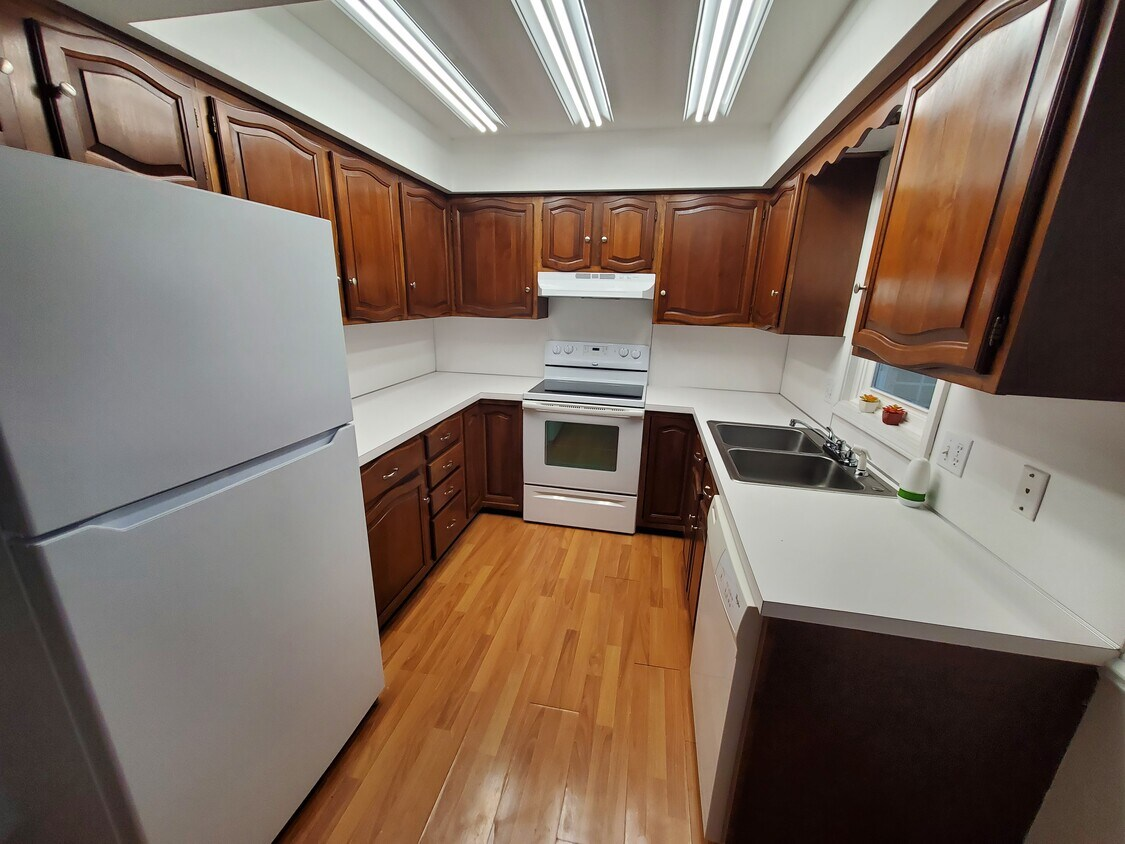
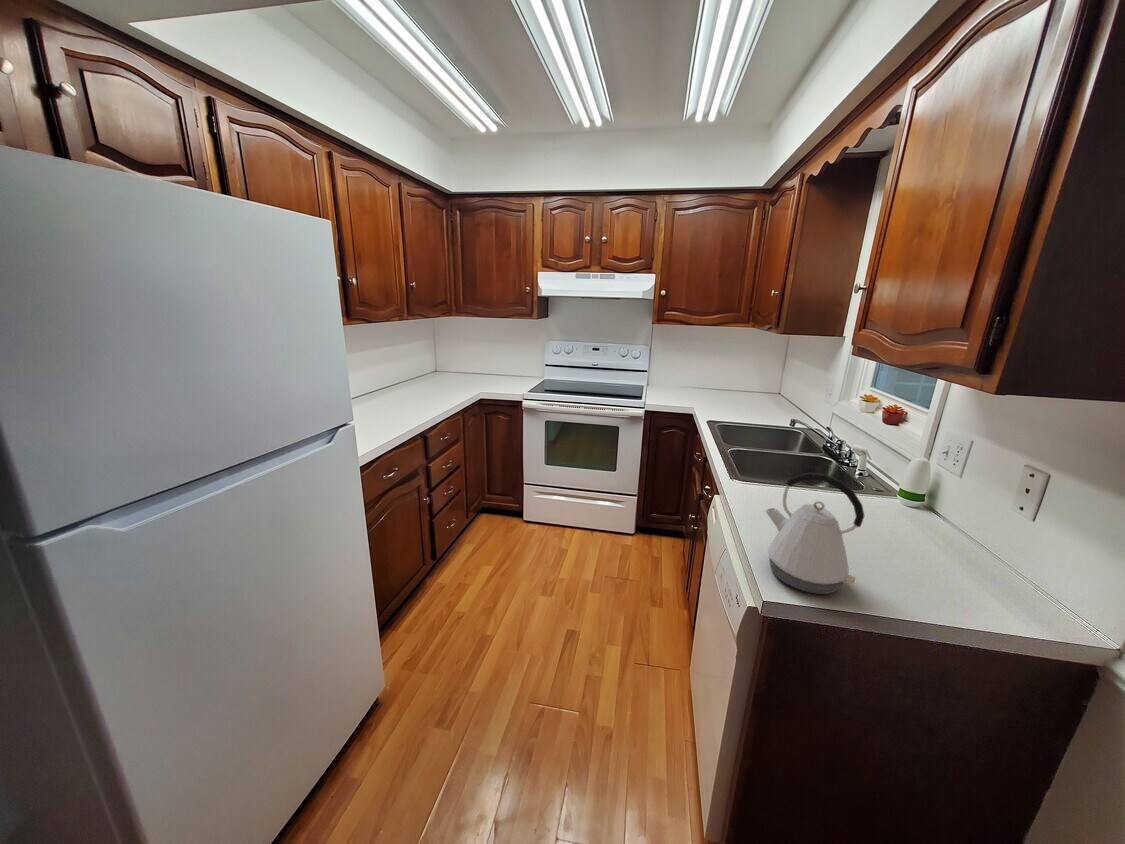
+ kettle (810, 526)
